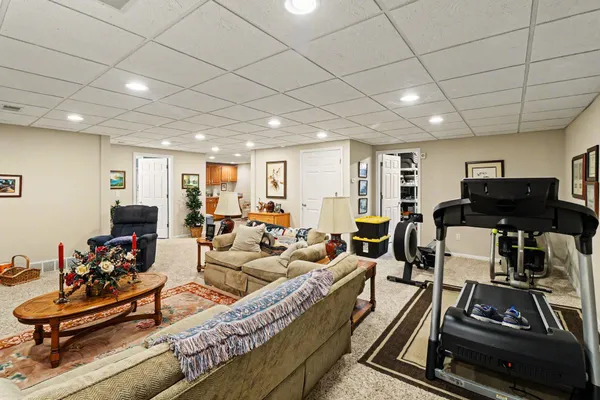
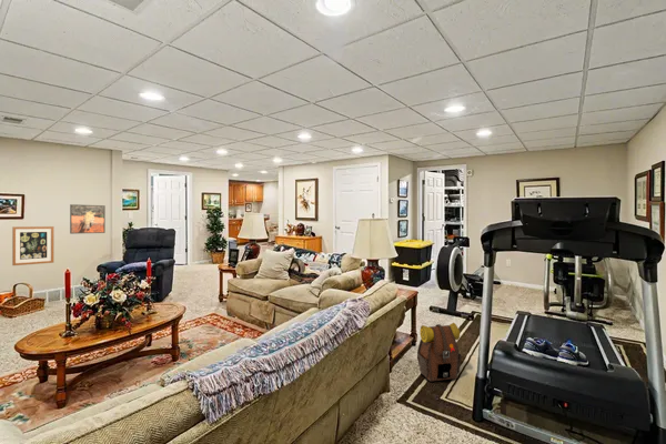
+ backpack (435, 346)
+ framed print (88, 219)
+ wall art (33, 245)
